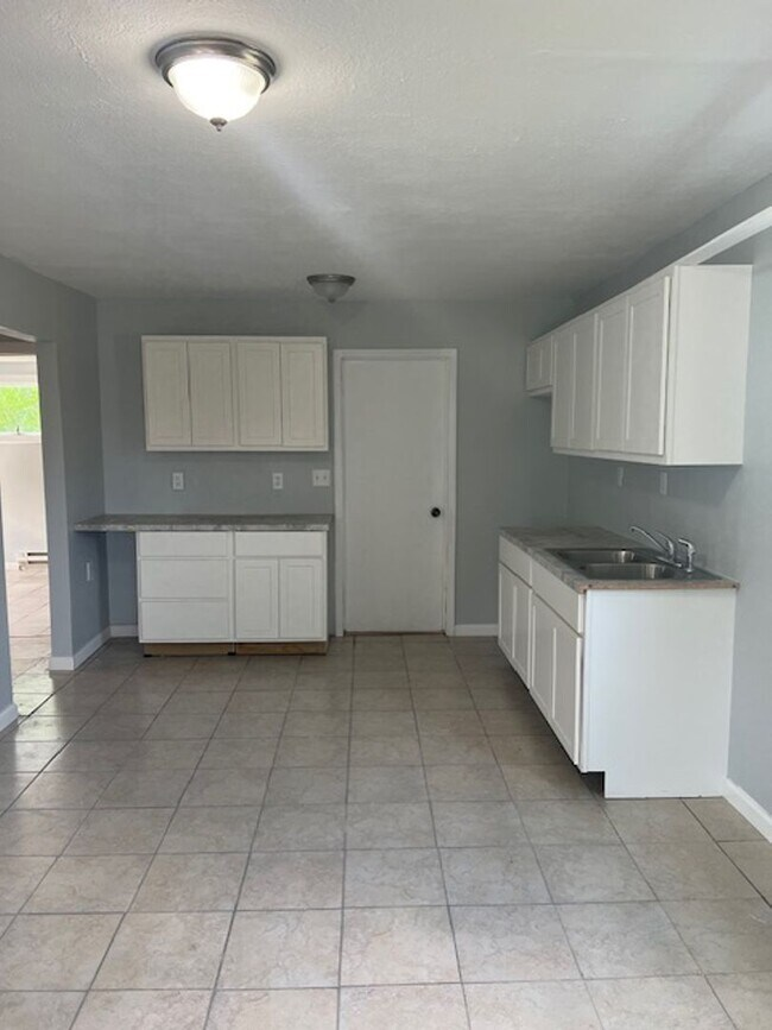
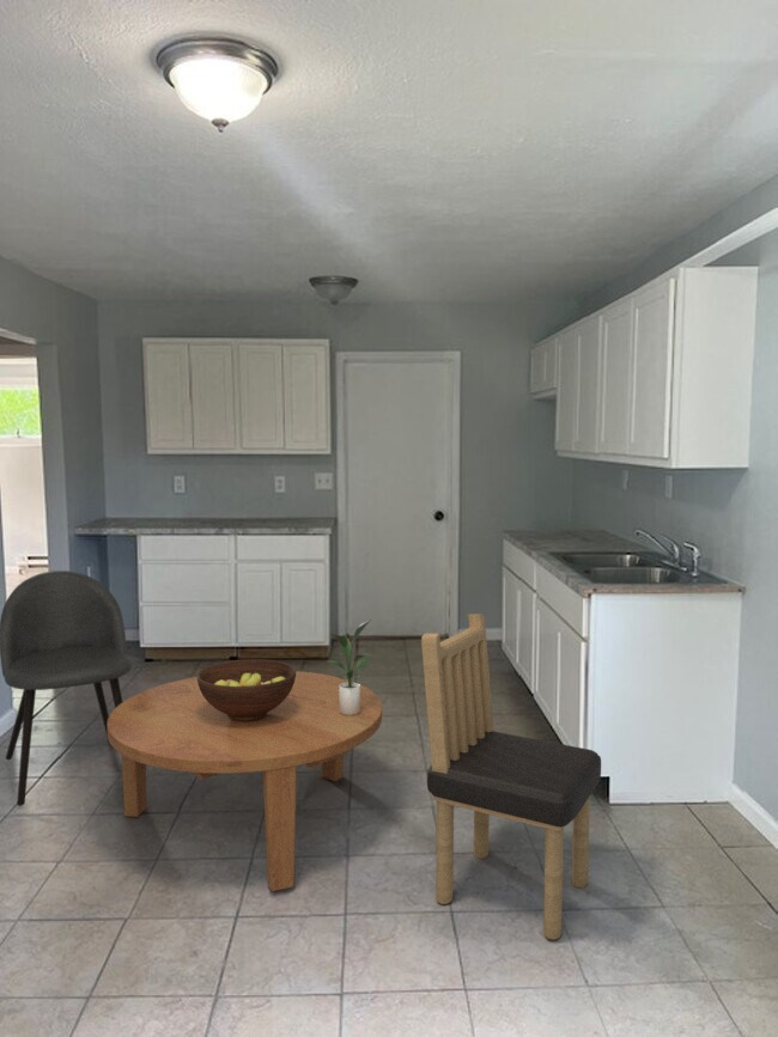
+ potted plant (348, 664)
+ dining chair (512, 761)
+ dining chair (66, 675)
+ coffee table (249, 764)
+ fruit bowl (247, 693)
